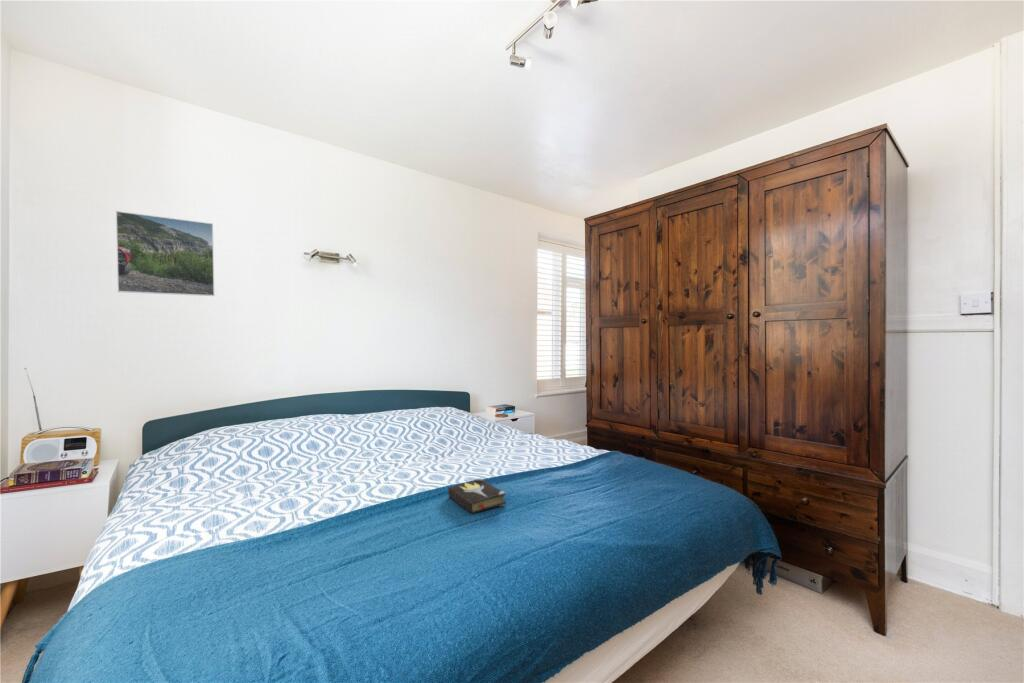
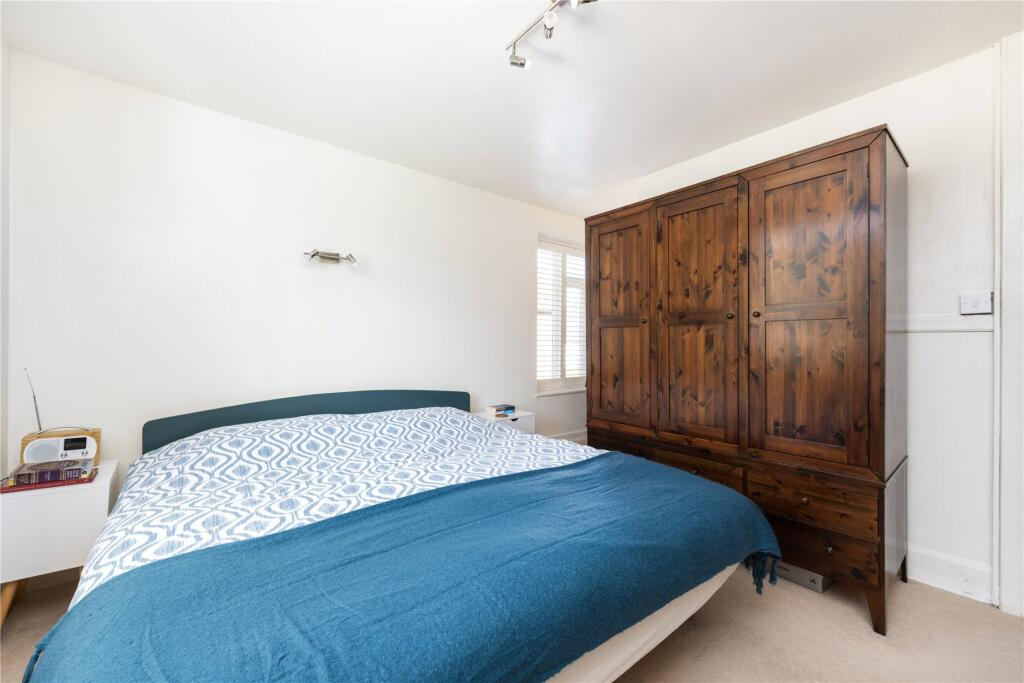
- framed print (167, 256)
- hardback book (476, 494)
